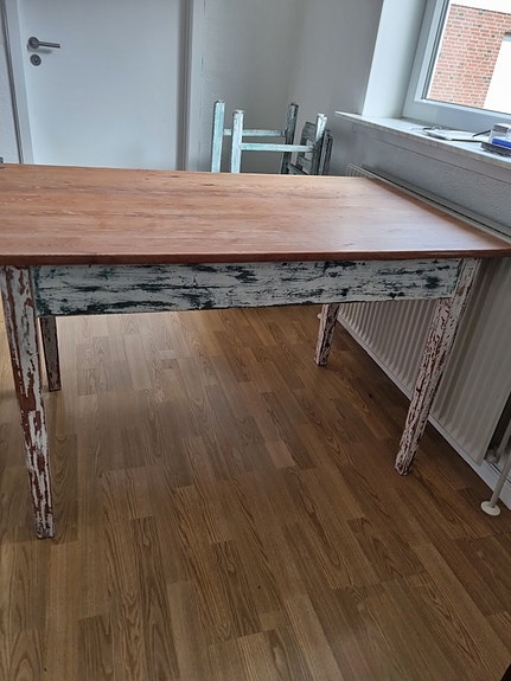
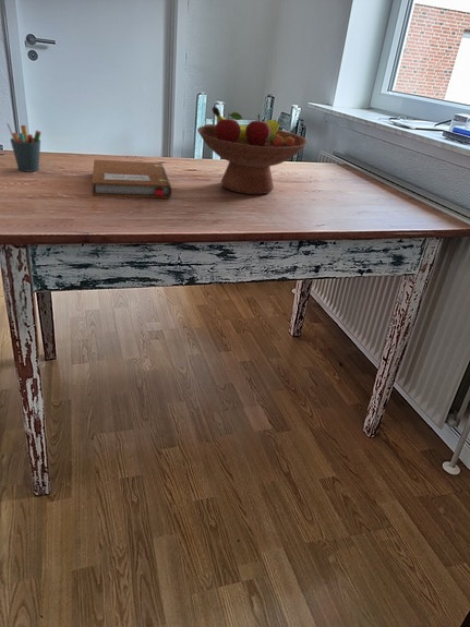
+ pen holder (26, 146)
+ notebook (131, 178)
+ fruit bowl (251, 150)
